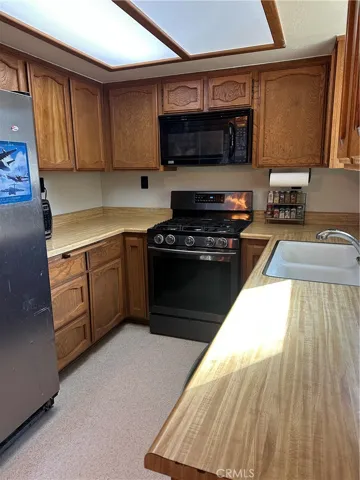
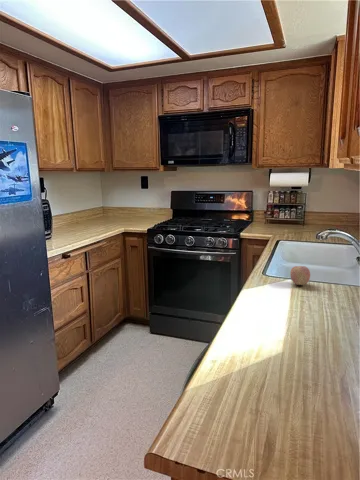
+ fruit (300, 275)
